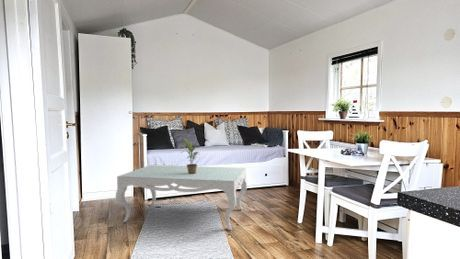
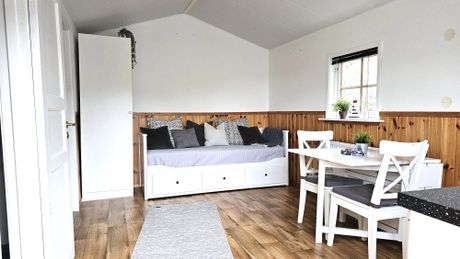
- potted plant (190, 155)
- coffee table (186, 191)
